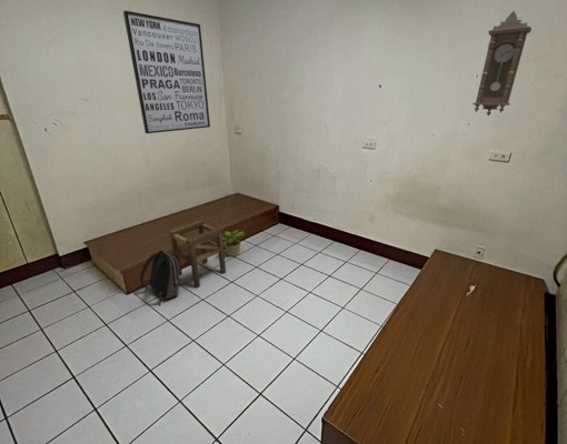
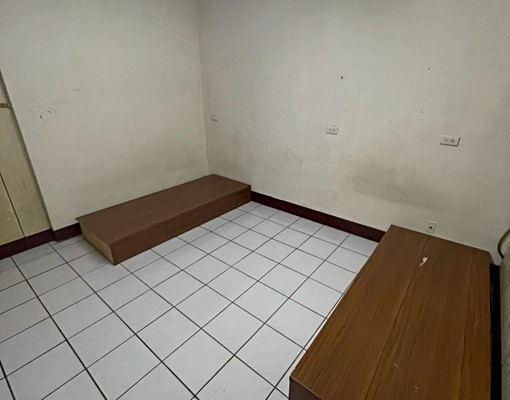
- stool (201, 252)
- potted plant (230, 241)
- backpack (161, 272)
- wall art (172, 78)
- pendulum clock (500, 67)
